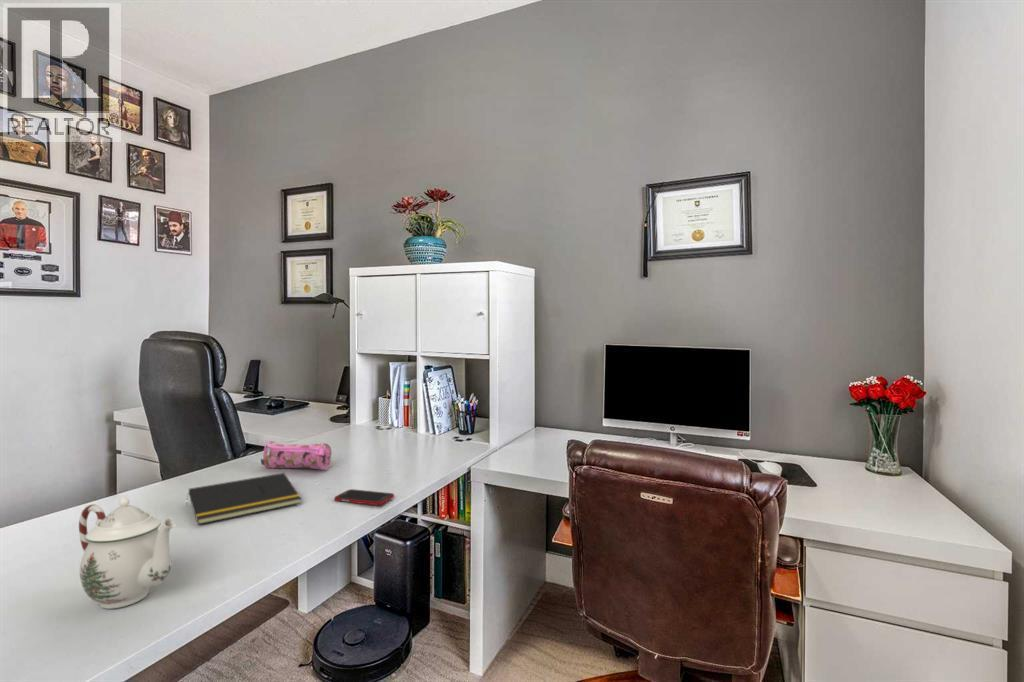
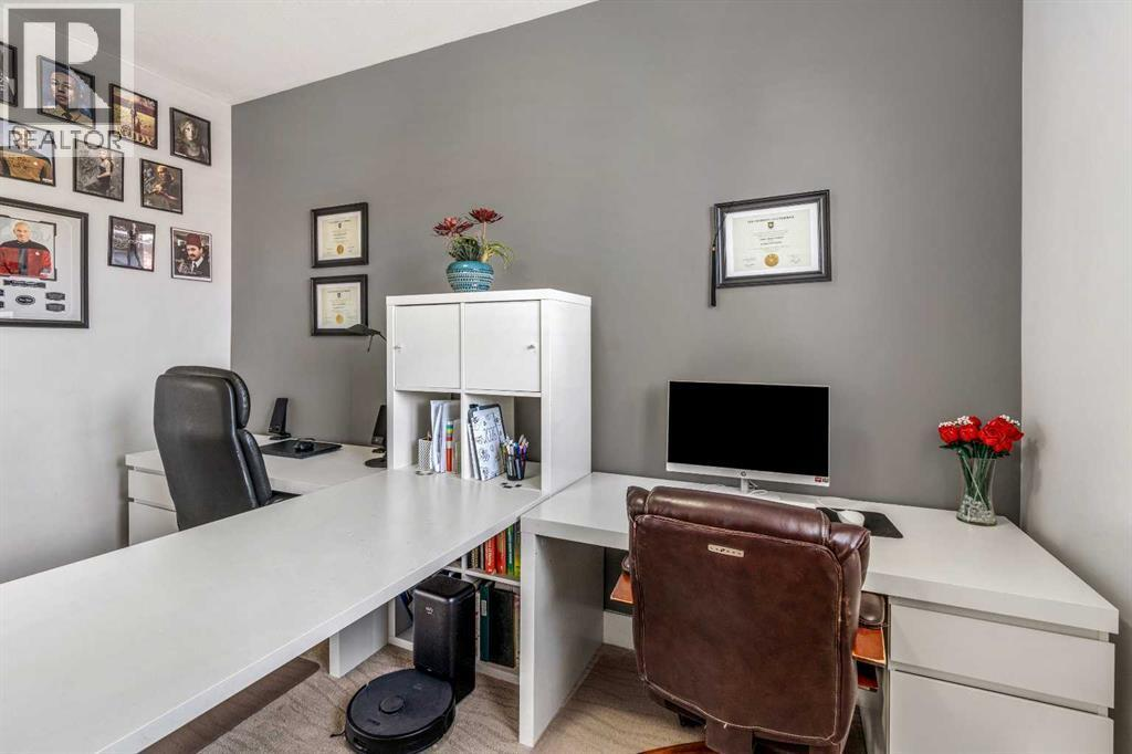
- pencil case (297, 455)
- teapot (126, 547)
- cell phone (364, 497)
- notepad (245, 495)
